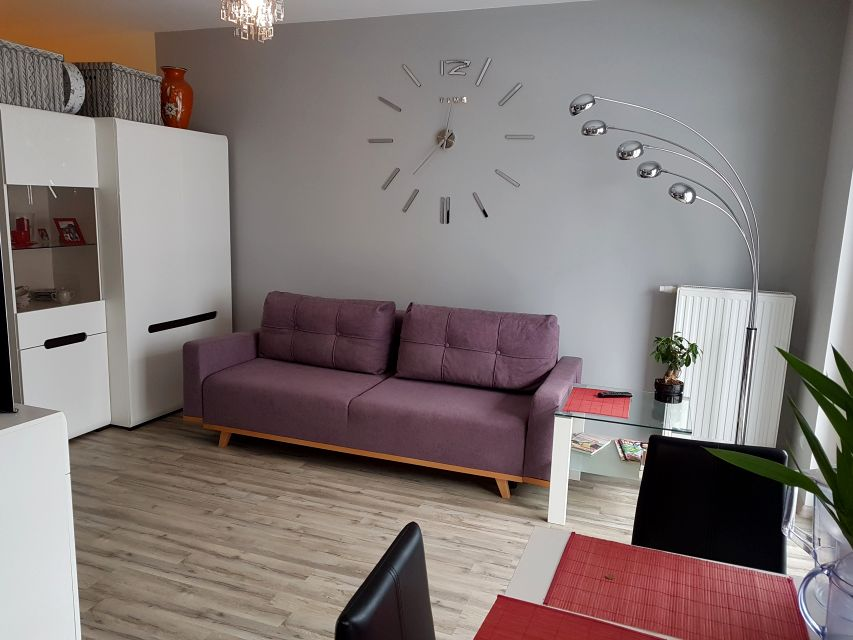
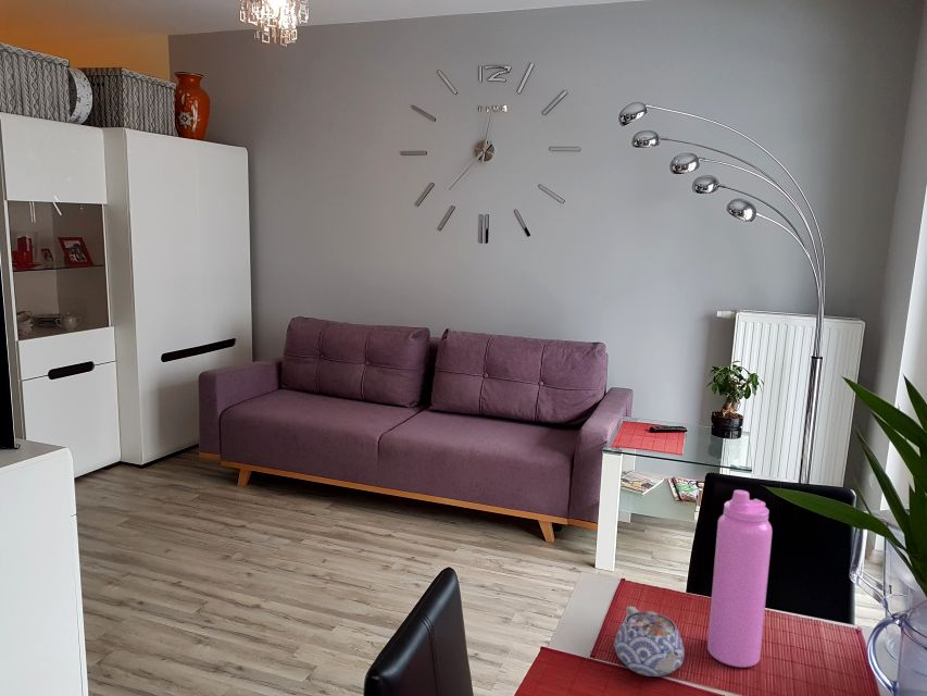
+ teapot (651, 639)
+ water bottle (740, 574)
